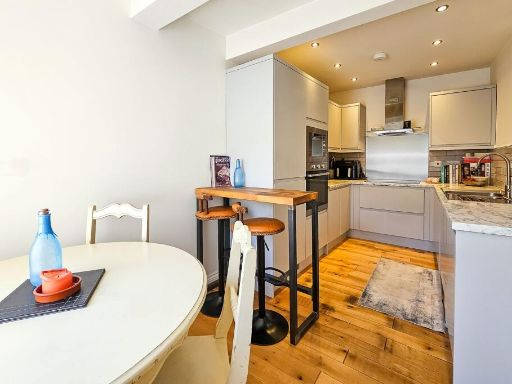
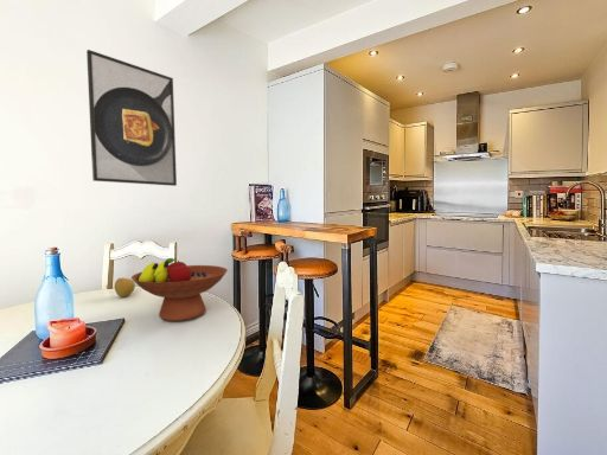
+ fruit bowl (181, 284)
+ apple (124, 287)
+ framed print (135, 124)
